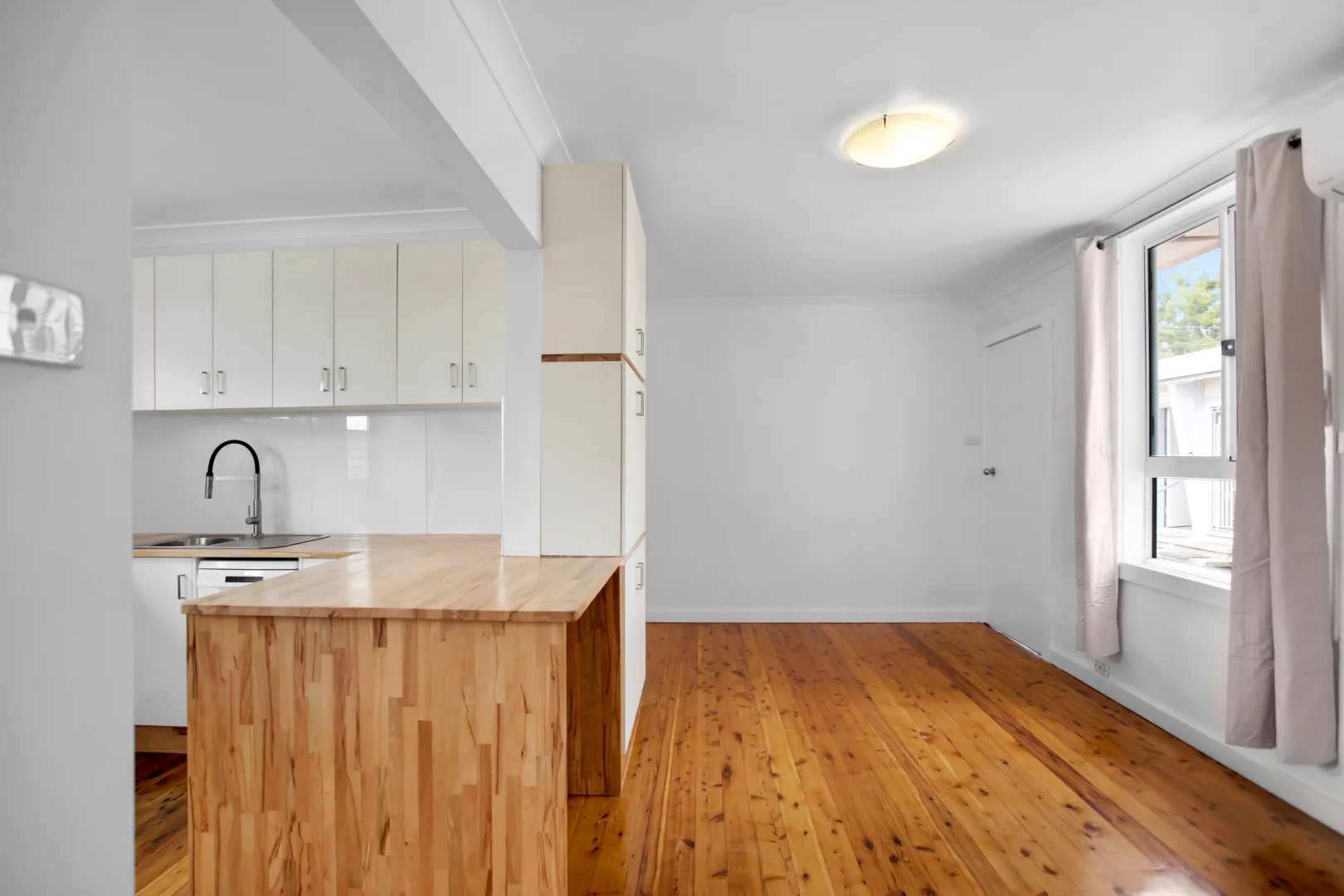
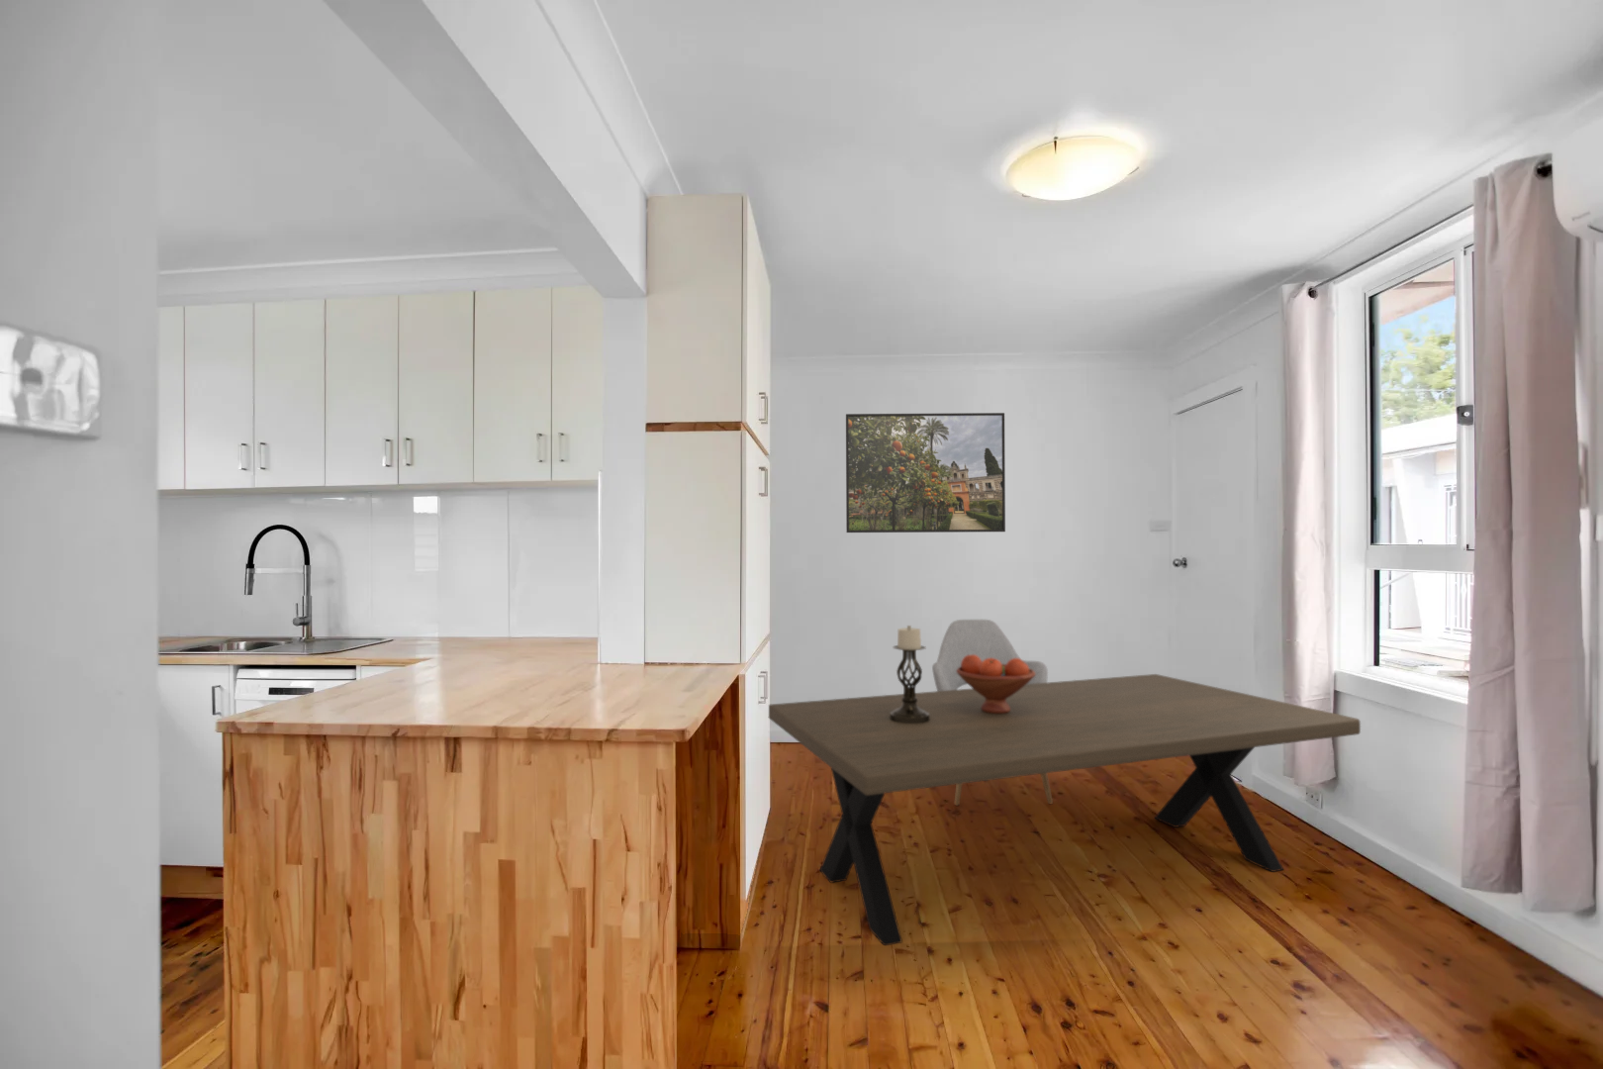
+ dining table (1048, 772)
+ candle holder (909, 671)
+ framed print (926, 472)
+ chair (965, 684)
+ fruit bowl (996, 682)
